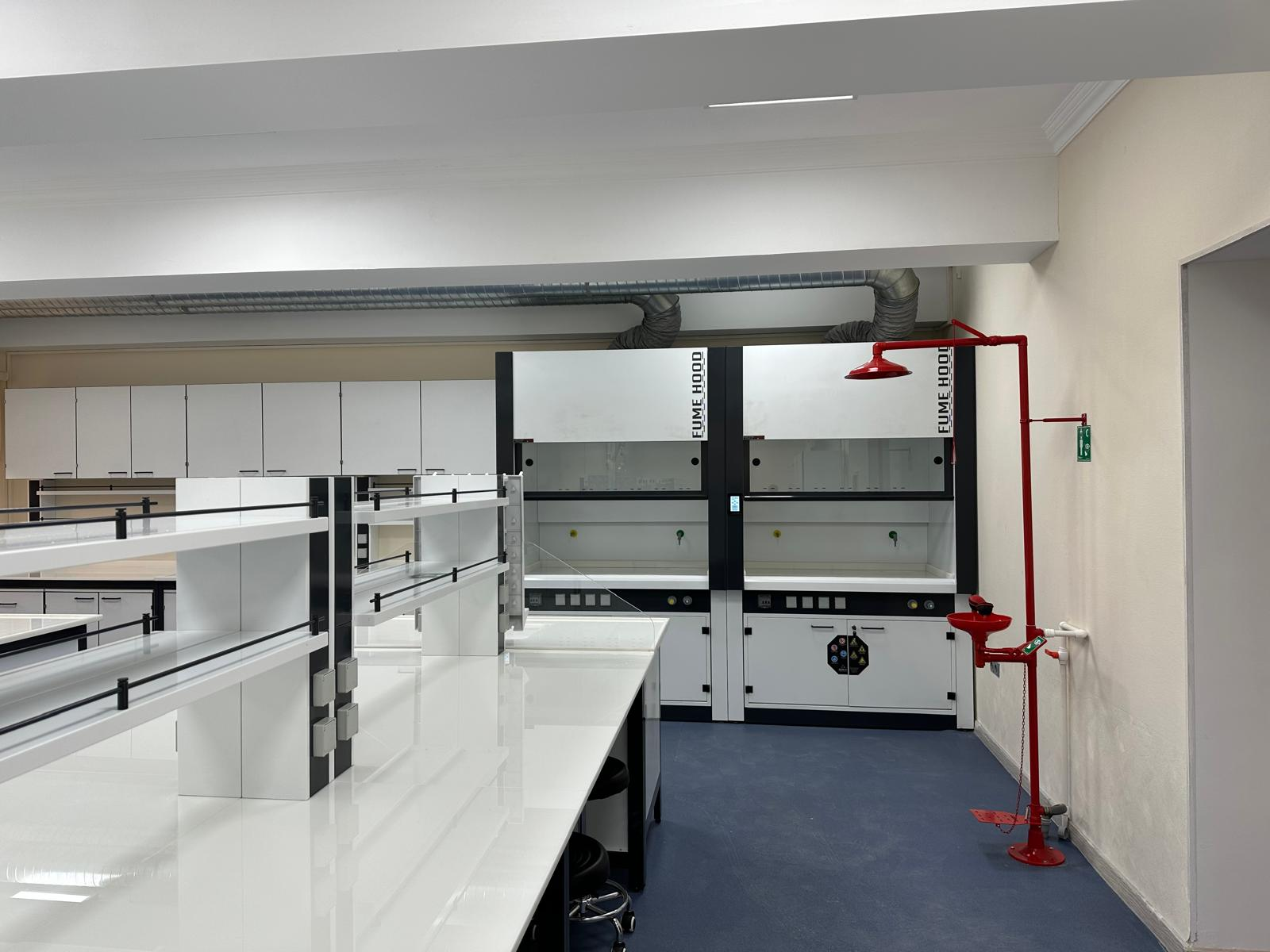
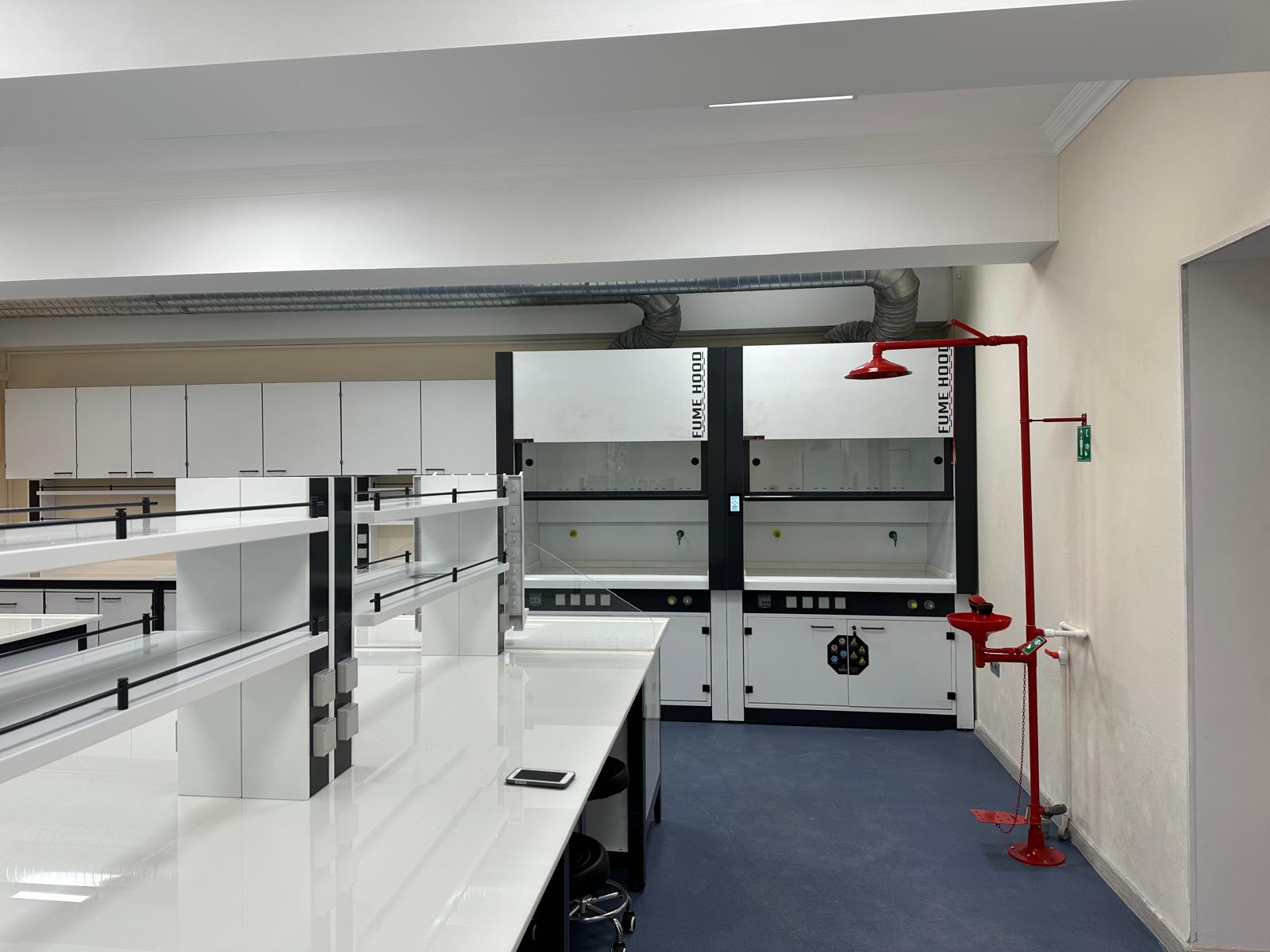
+ cell phone (541, 777)
